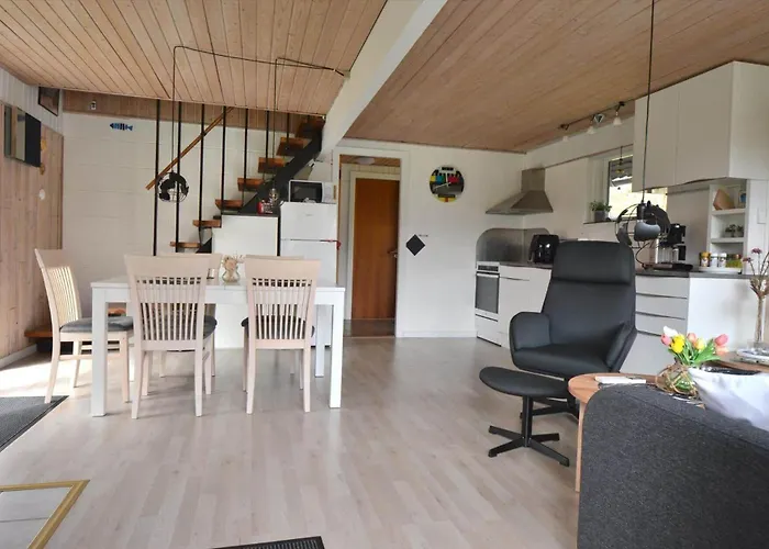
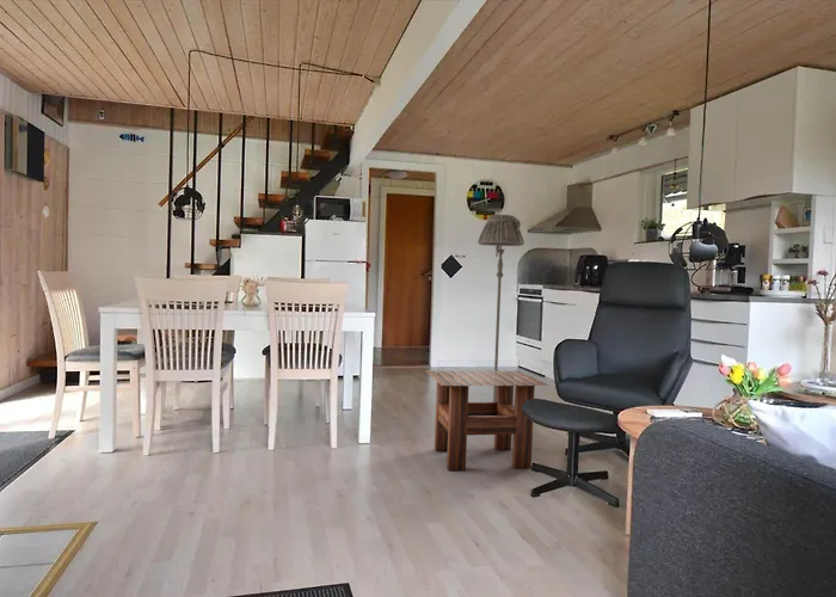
+ floor lamp (497, 316)
+ side table (481, 417)
